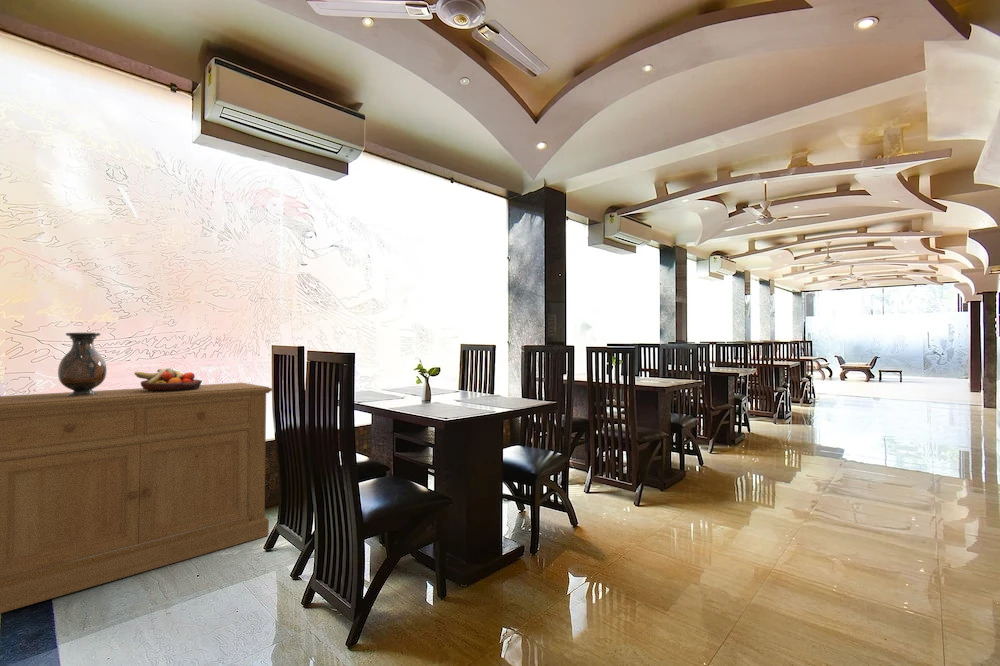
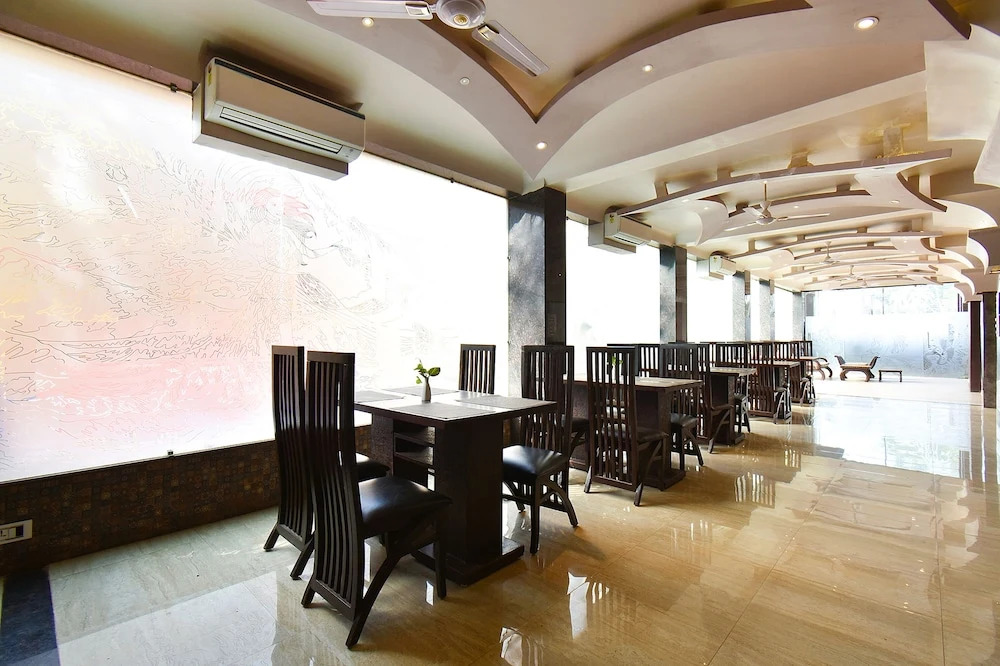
- vase (83, 363)
- fruit bowl (171, 378)
- sideboard (131, 475)
